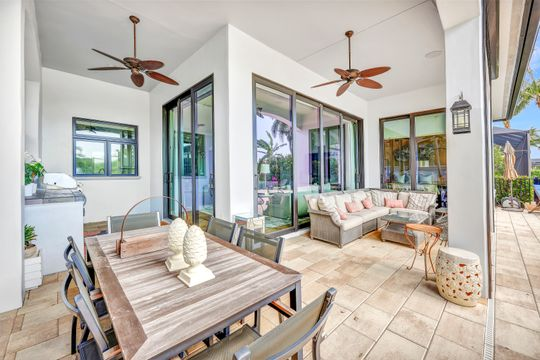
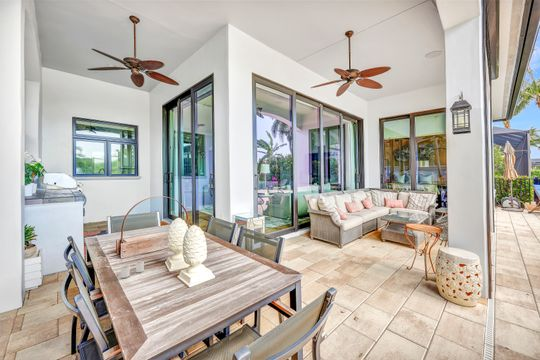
+ drinking glass (129, 269)
